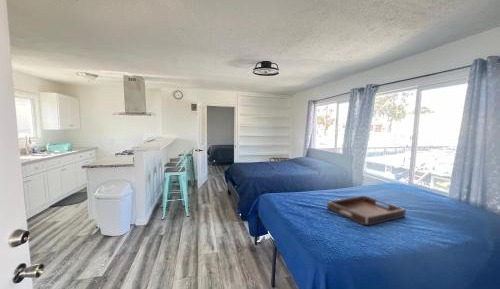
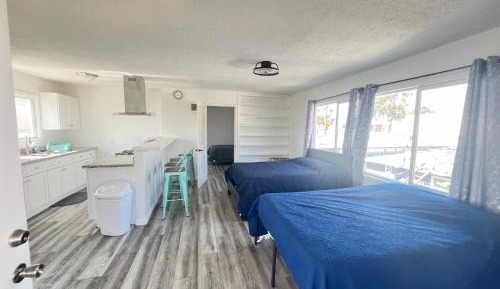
- serving tray (364, 208)
